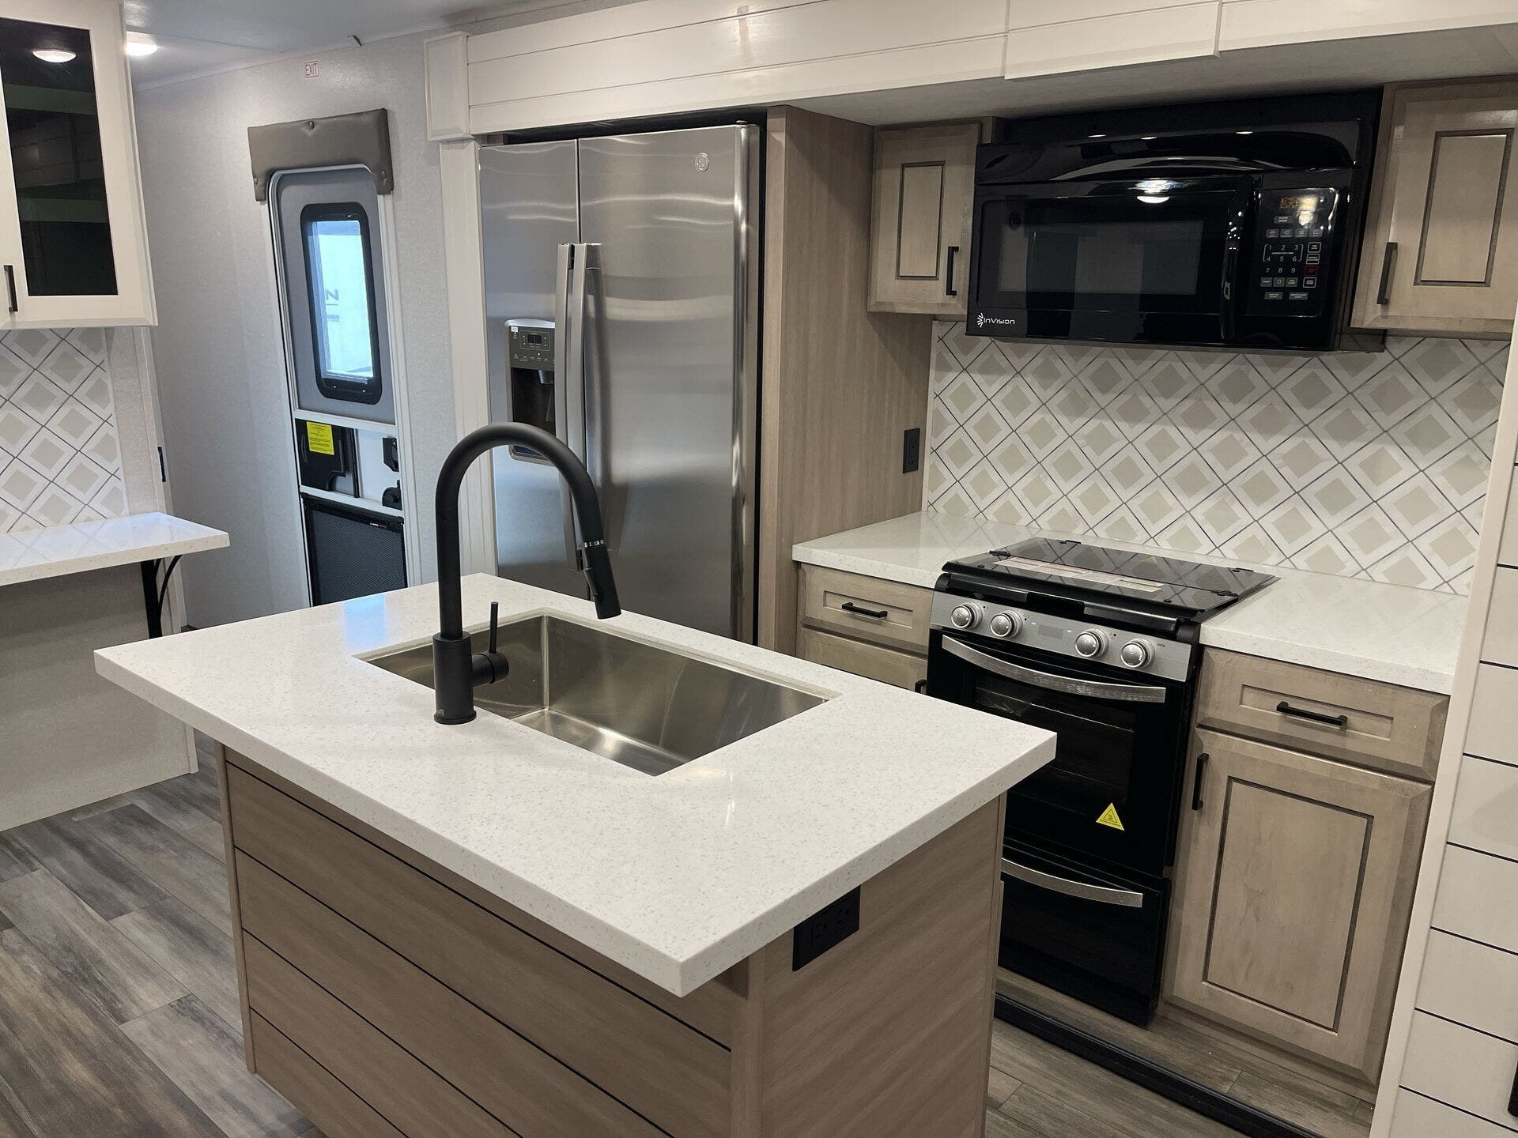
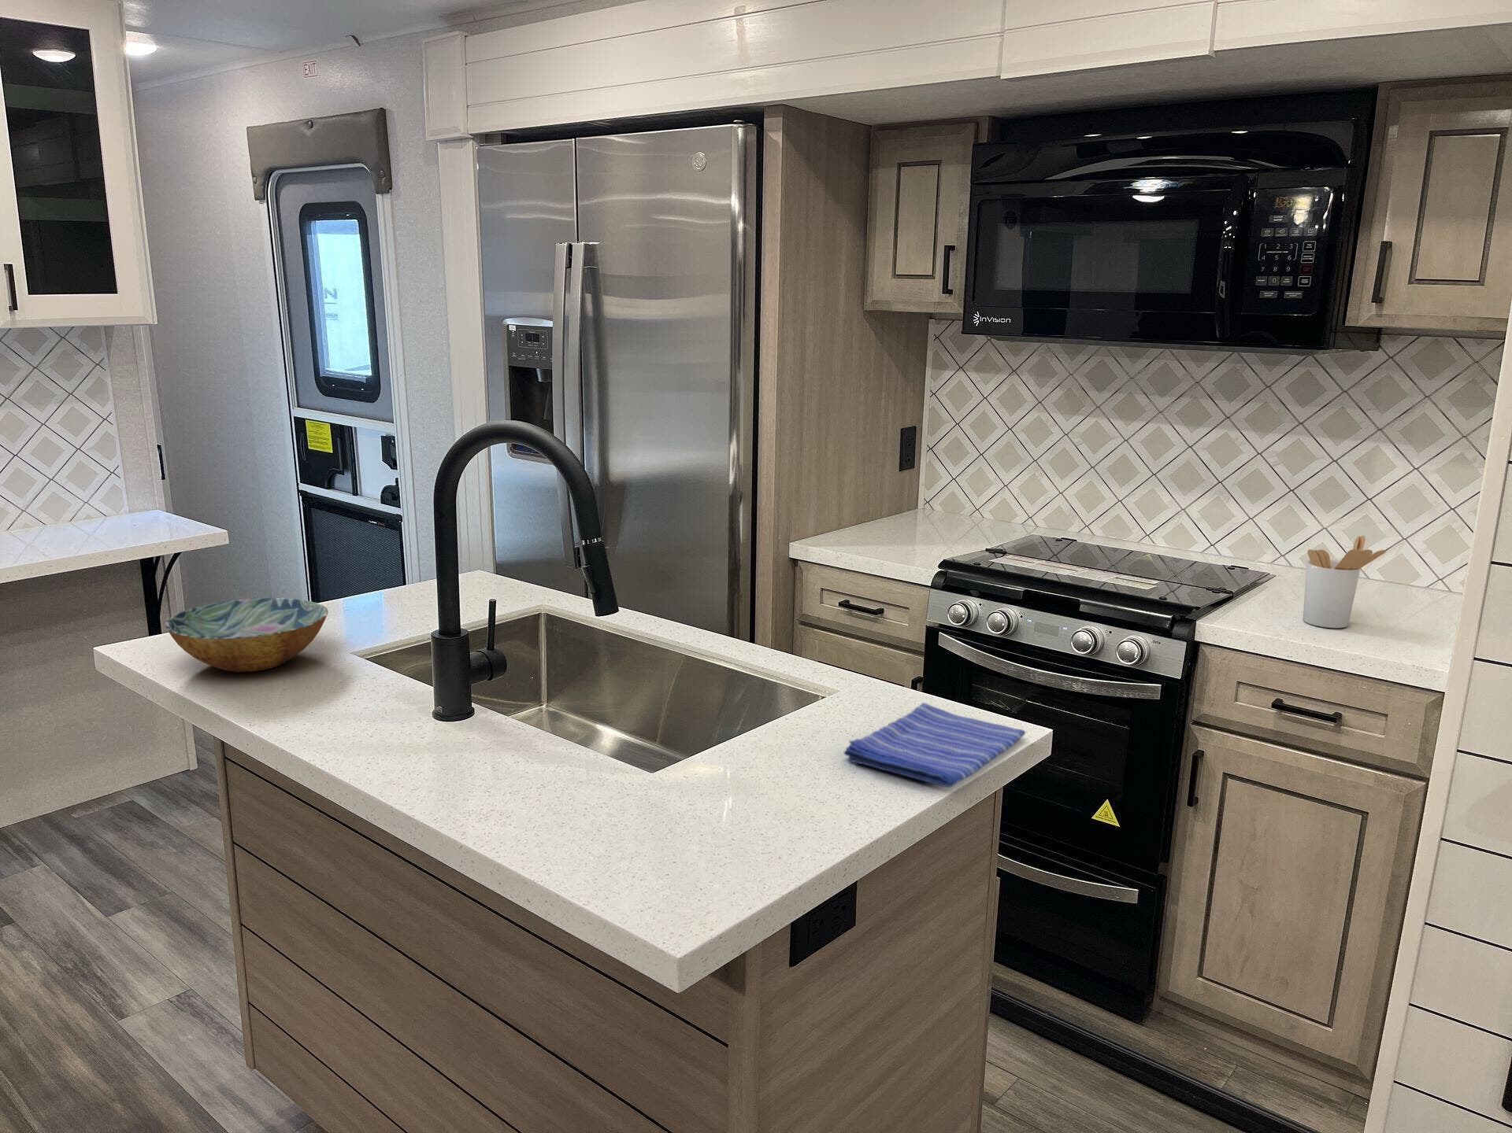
+ bowl (250, 639)
+ utensil holder (1341, 582)
+ dish towel (936, 740)
